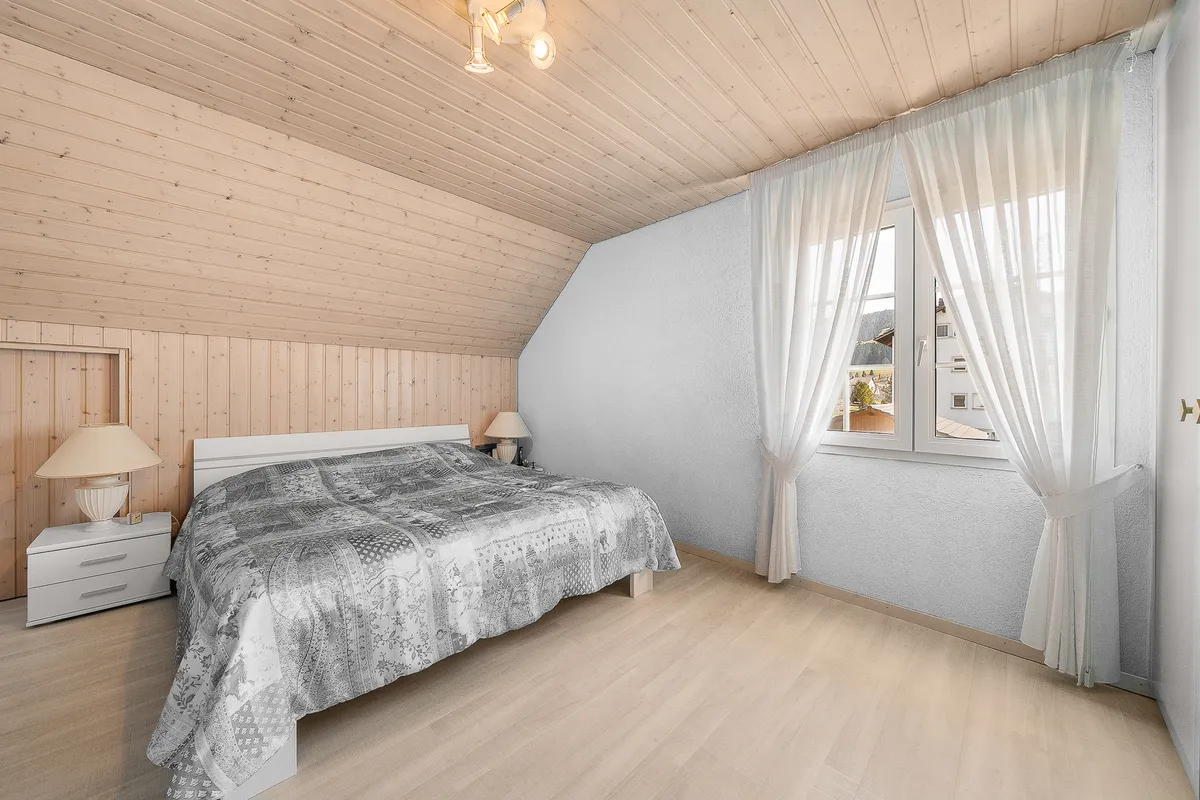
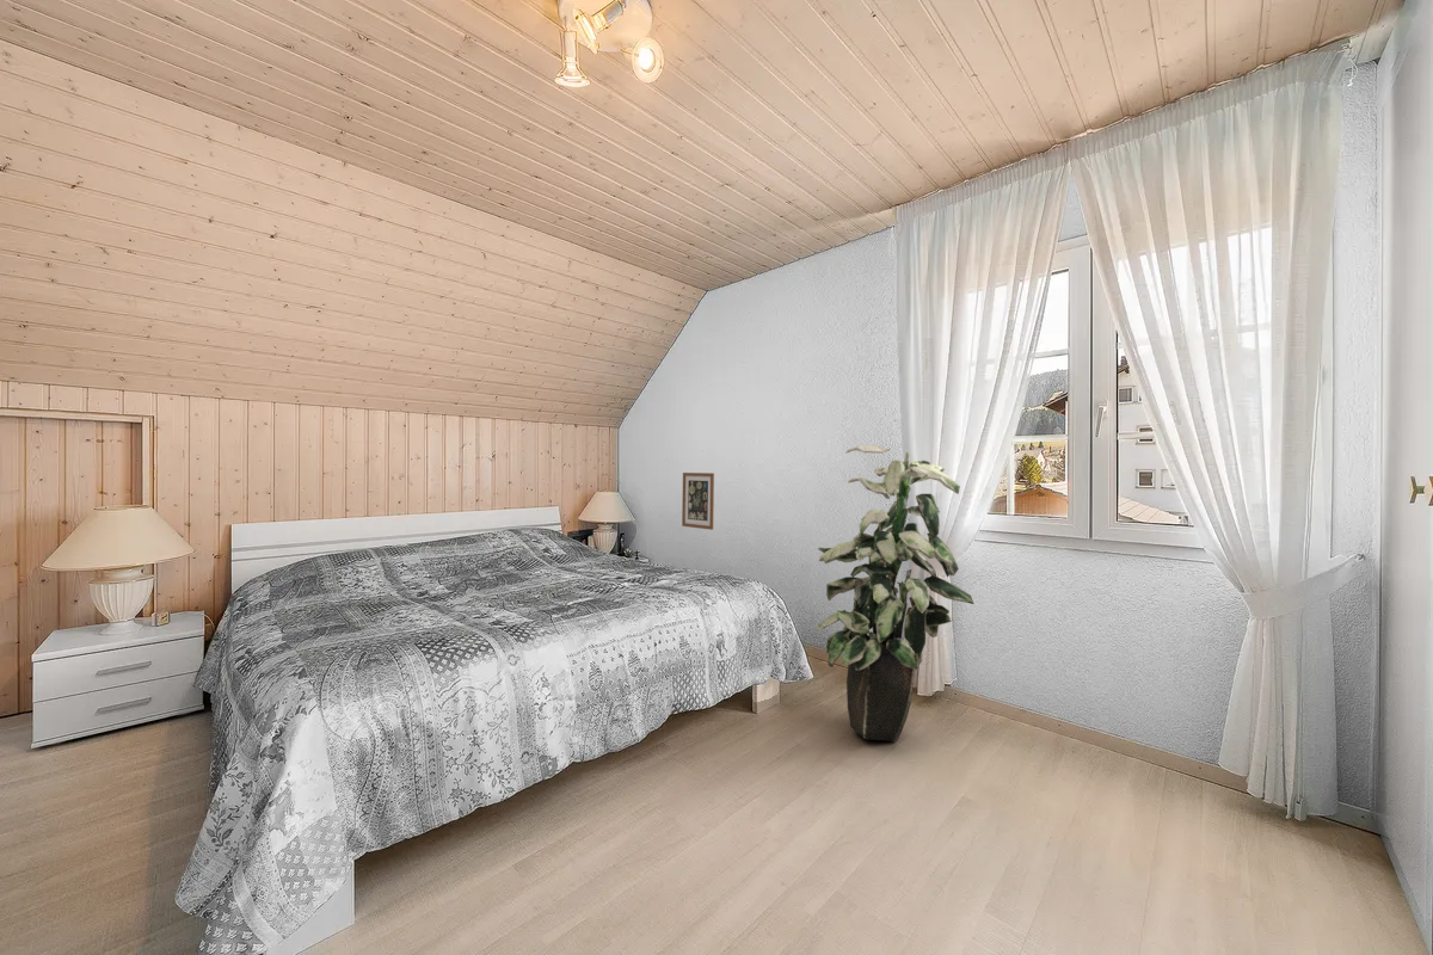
+ wall art (697, 500)
+ indoor plant (882, 587)
